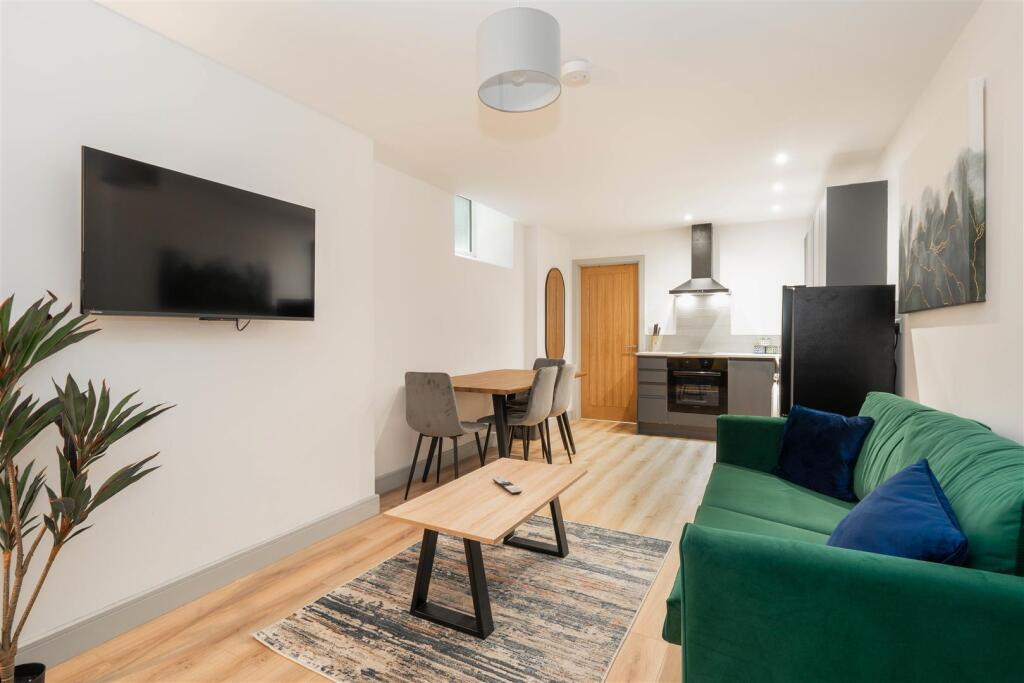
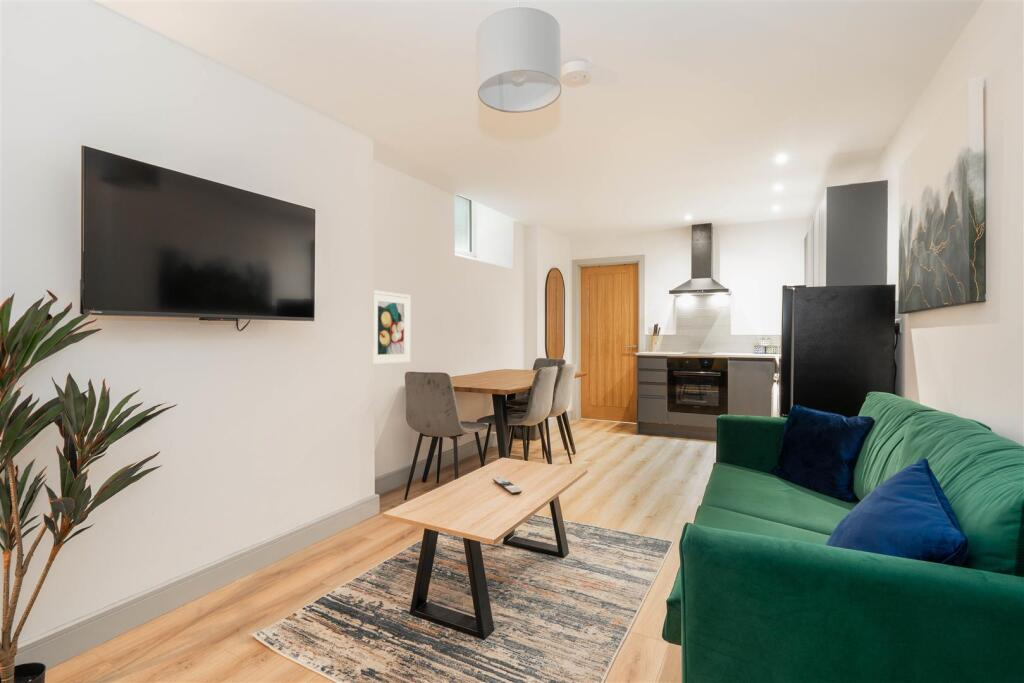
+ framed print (390, 328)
